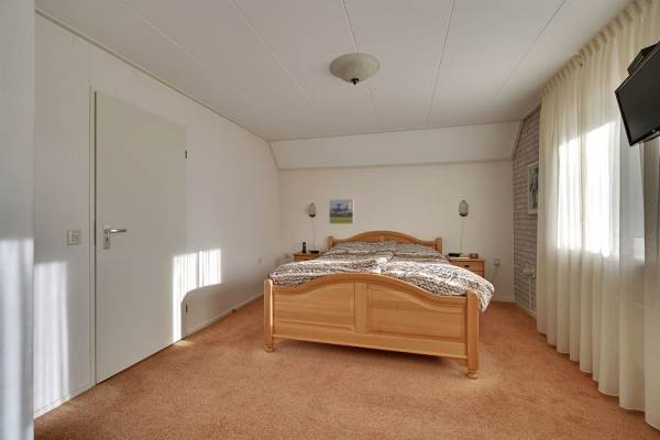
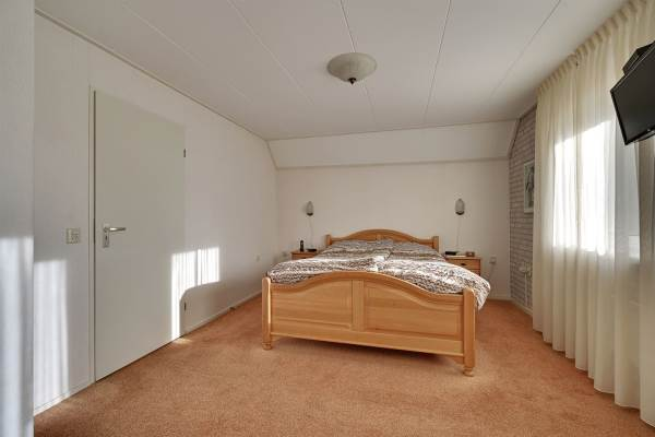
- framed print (341, 211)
